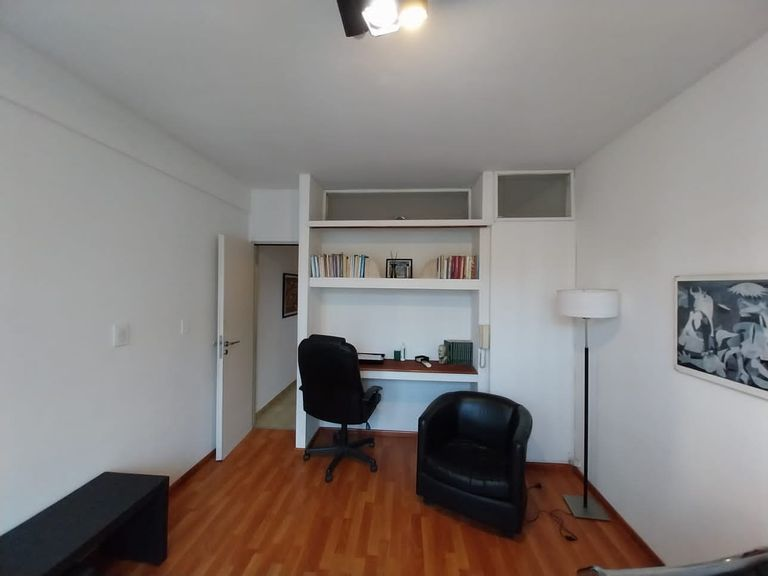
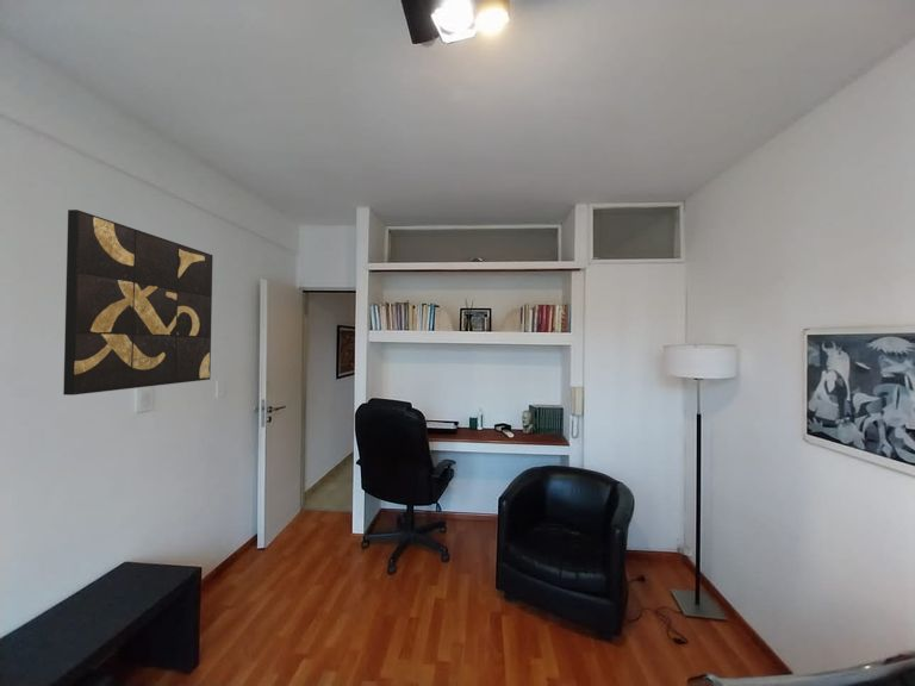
+ wall art (152, 311)
